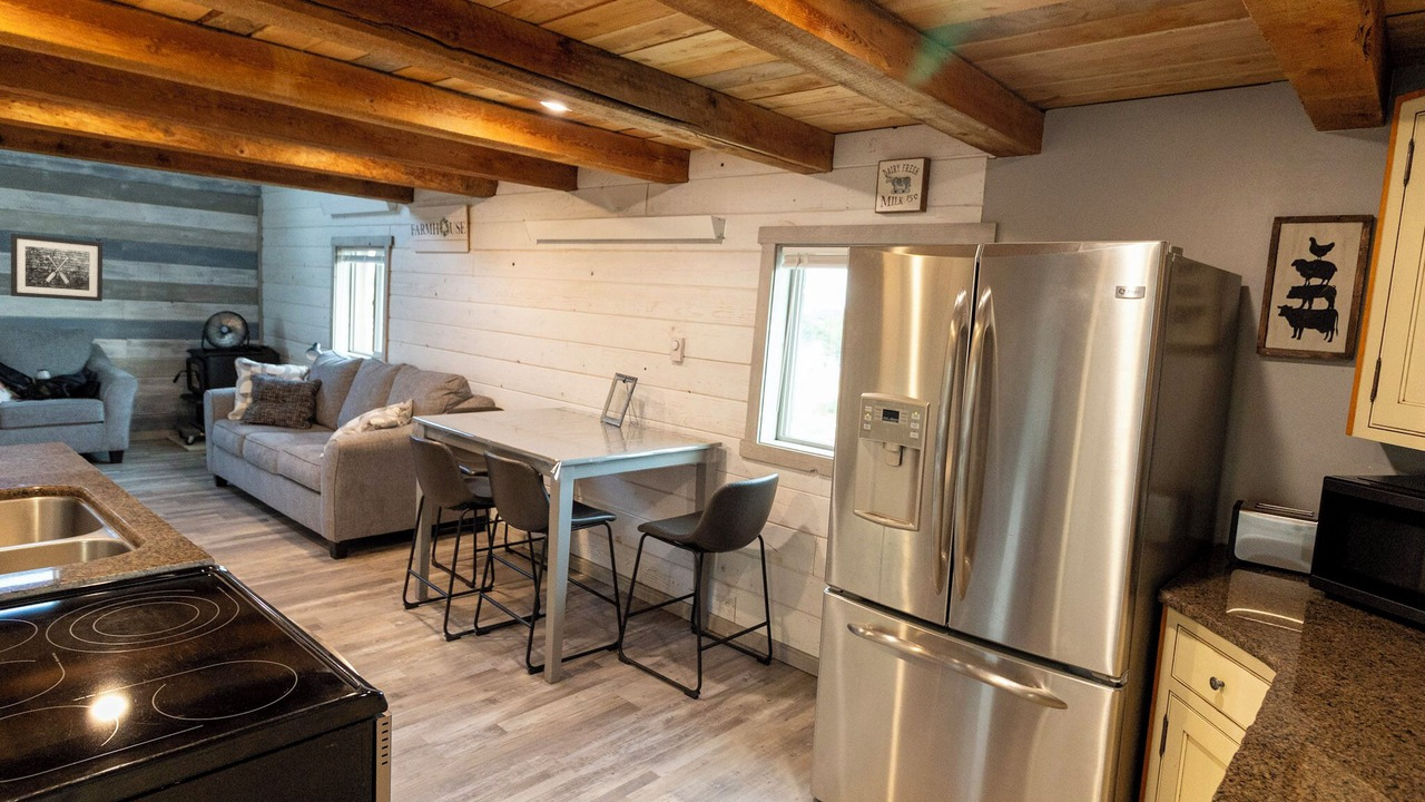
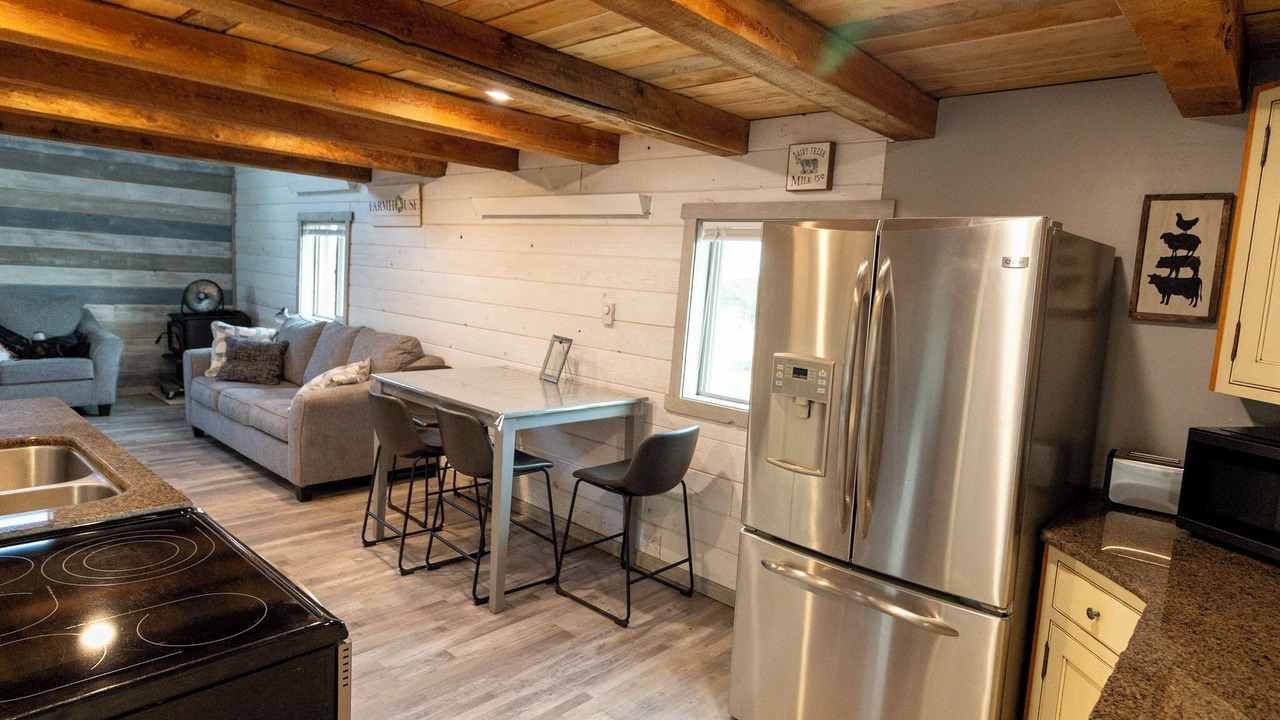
- wall art (58, 268)
